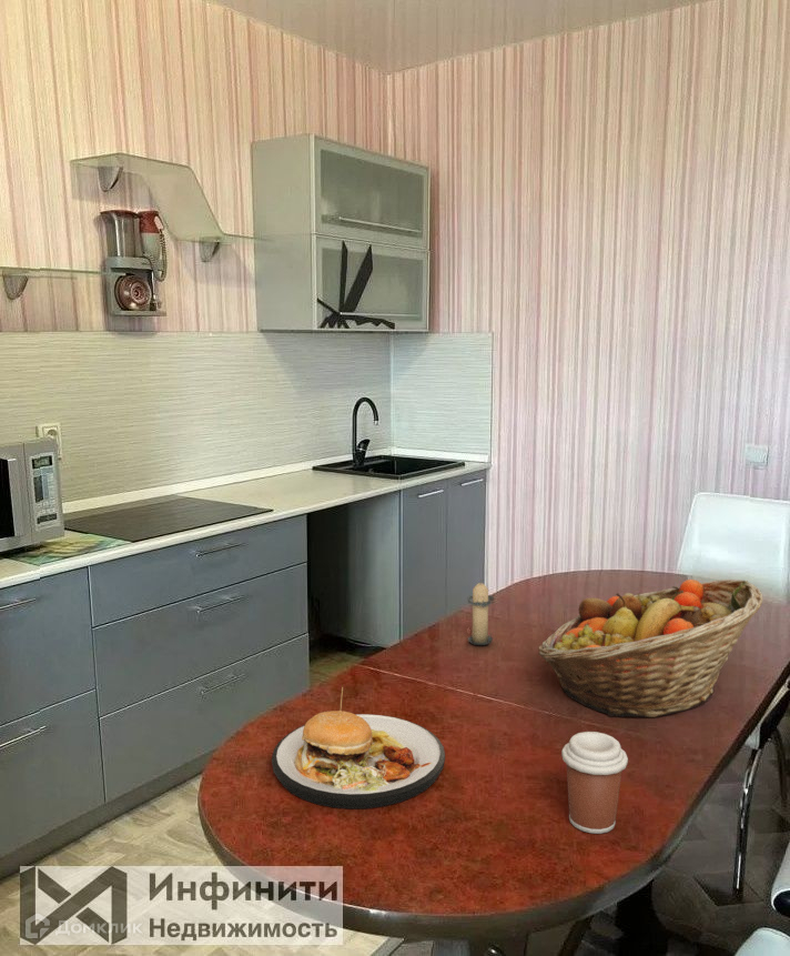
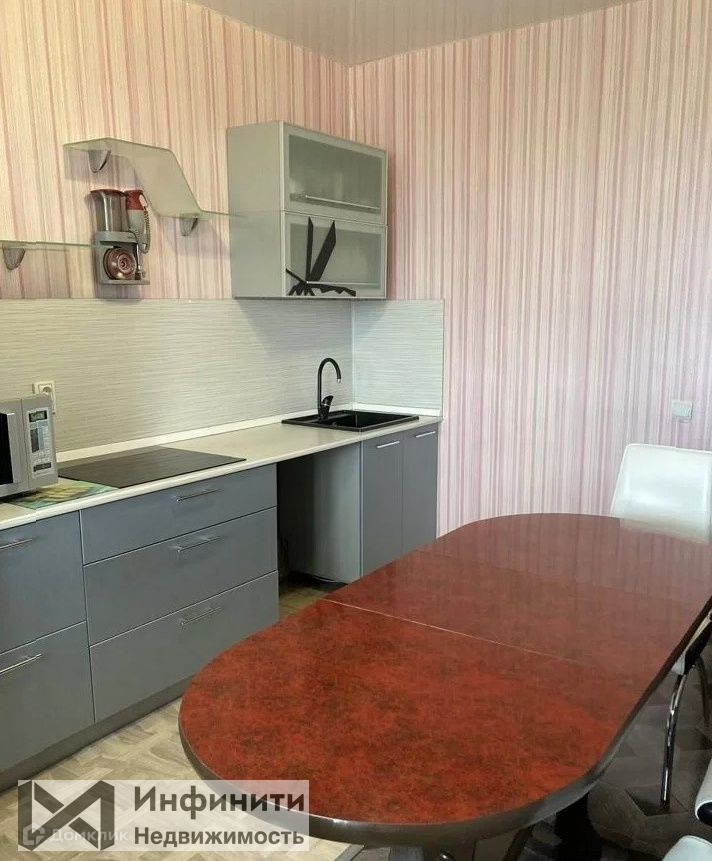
- coffee cup (592, 782)
- fruit basket (649, 636)
- candle (479, 611)
- plate (358, 722)
